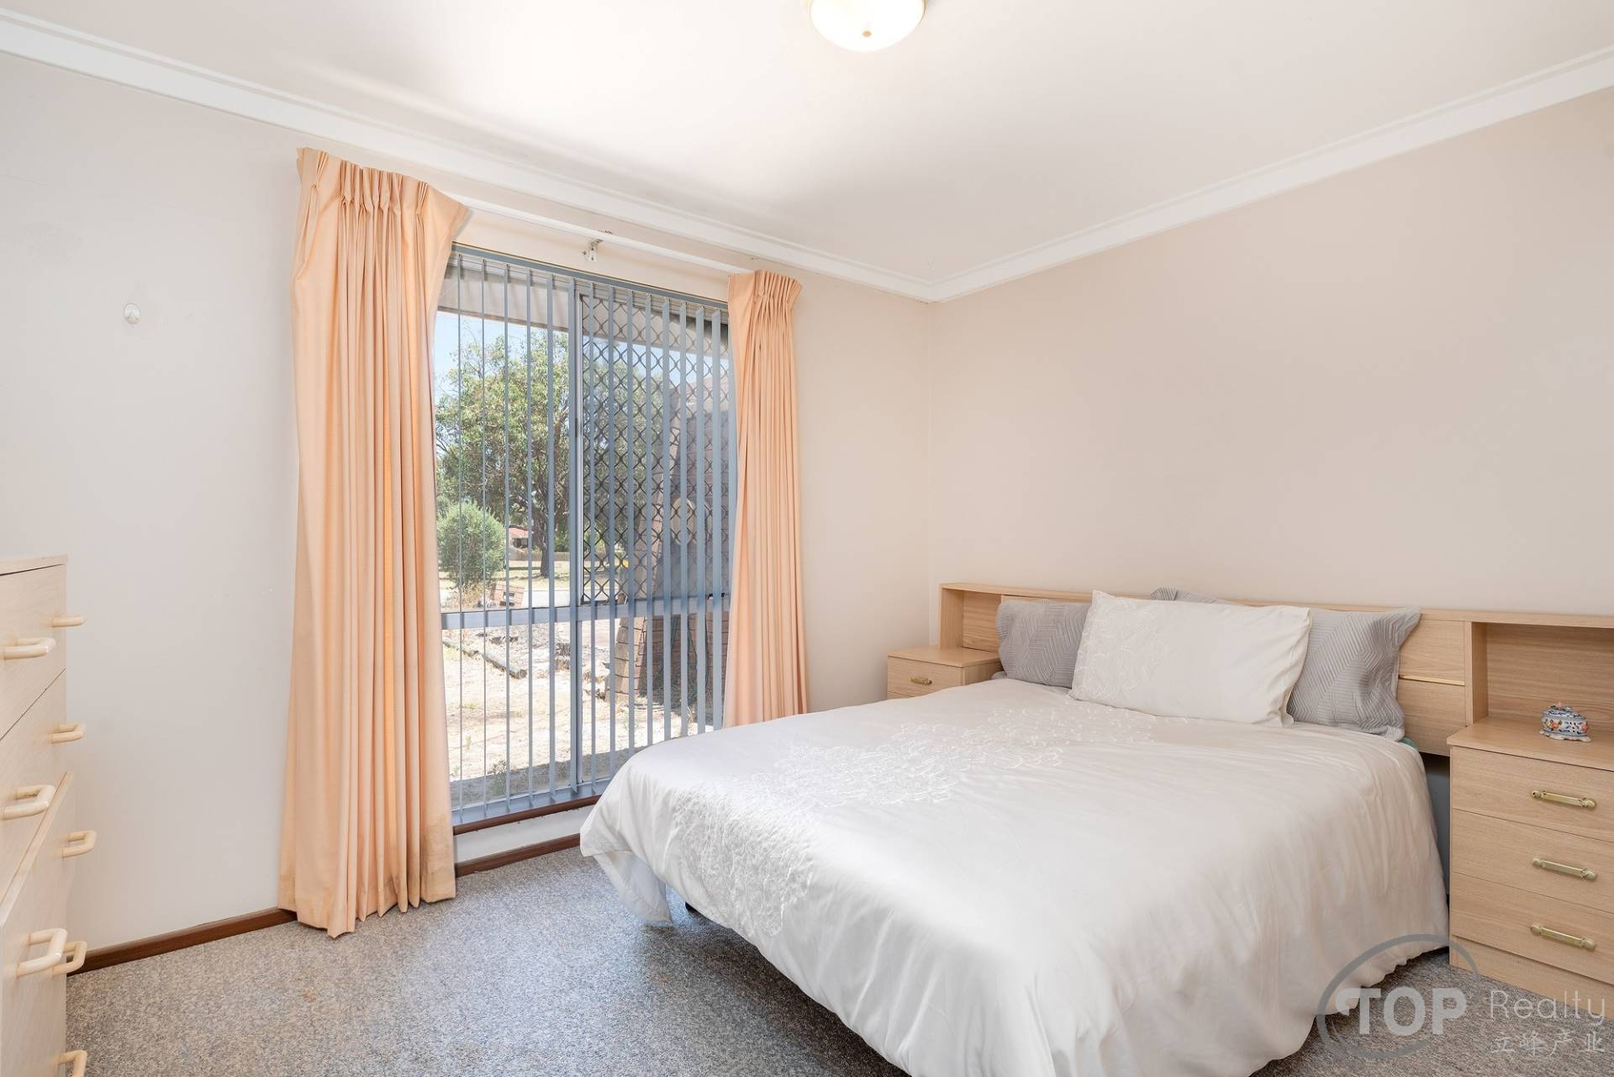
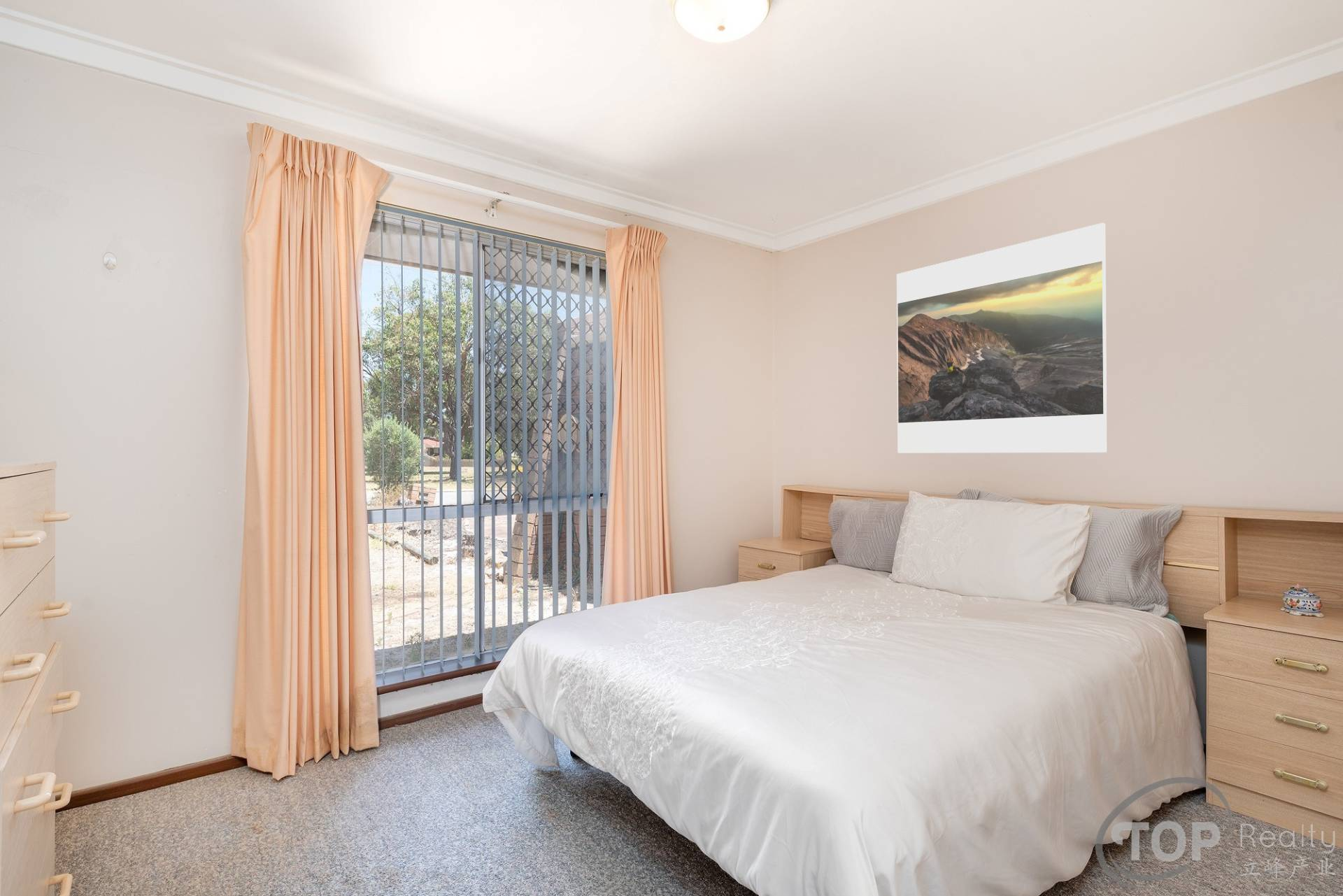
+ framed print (989, 352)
